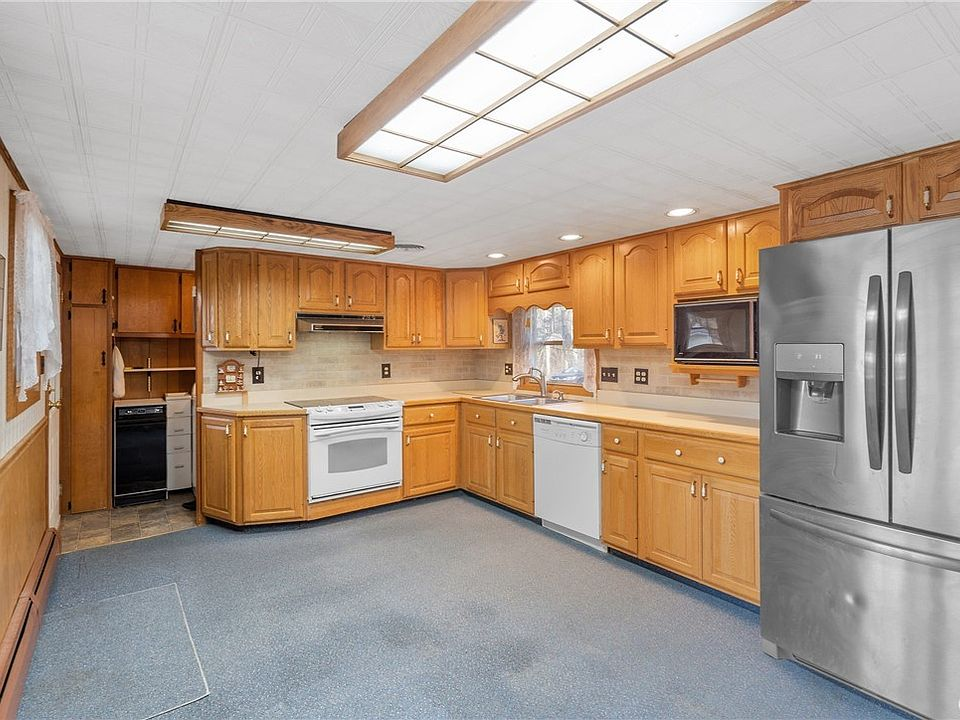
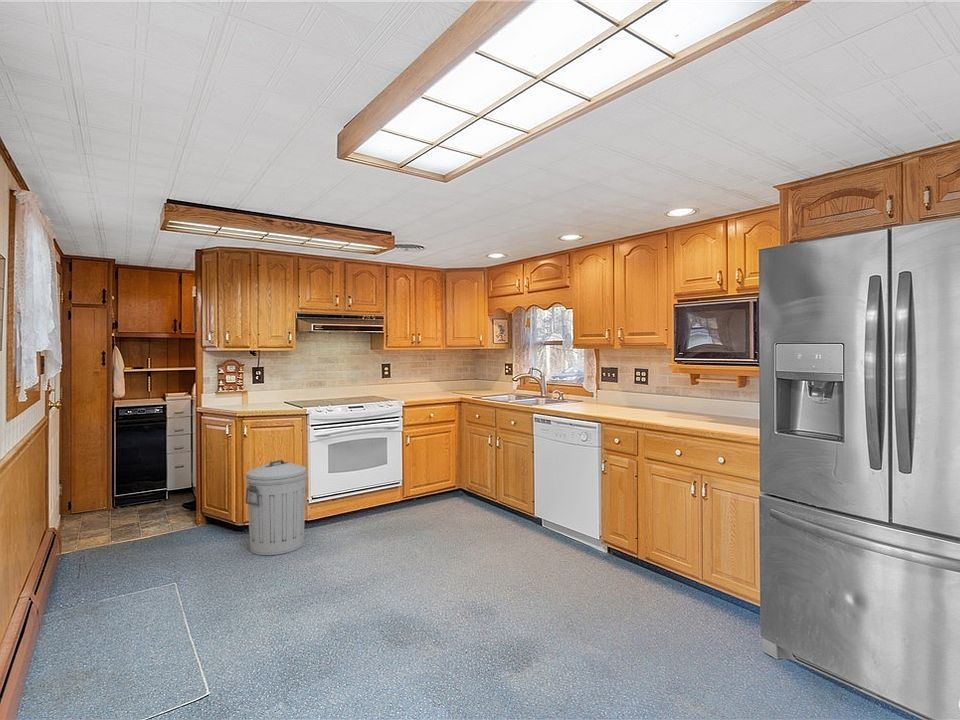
+ trash can (277, 503)
